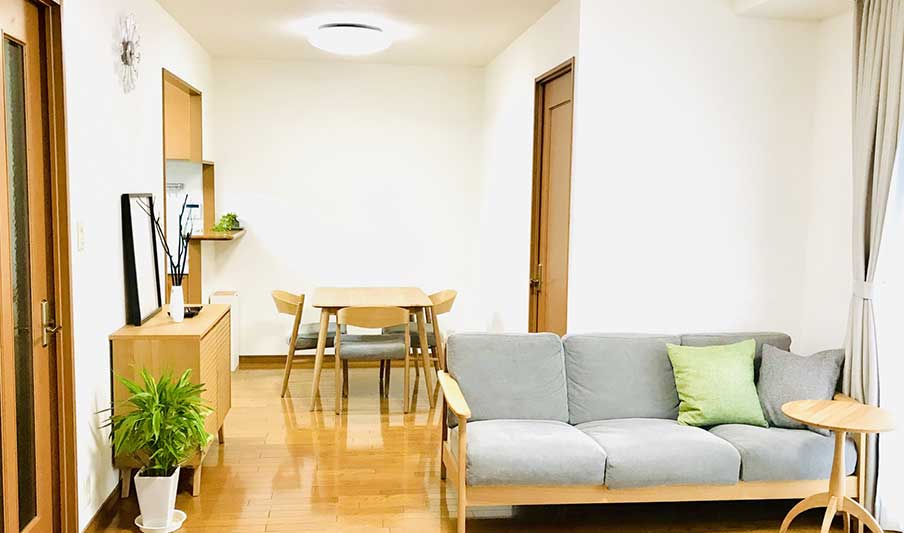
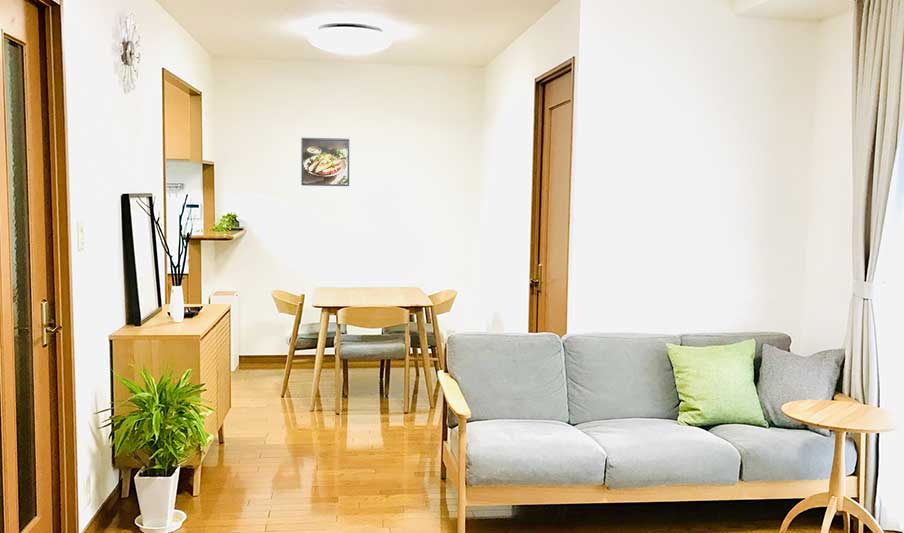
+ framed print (325, 162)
